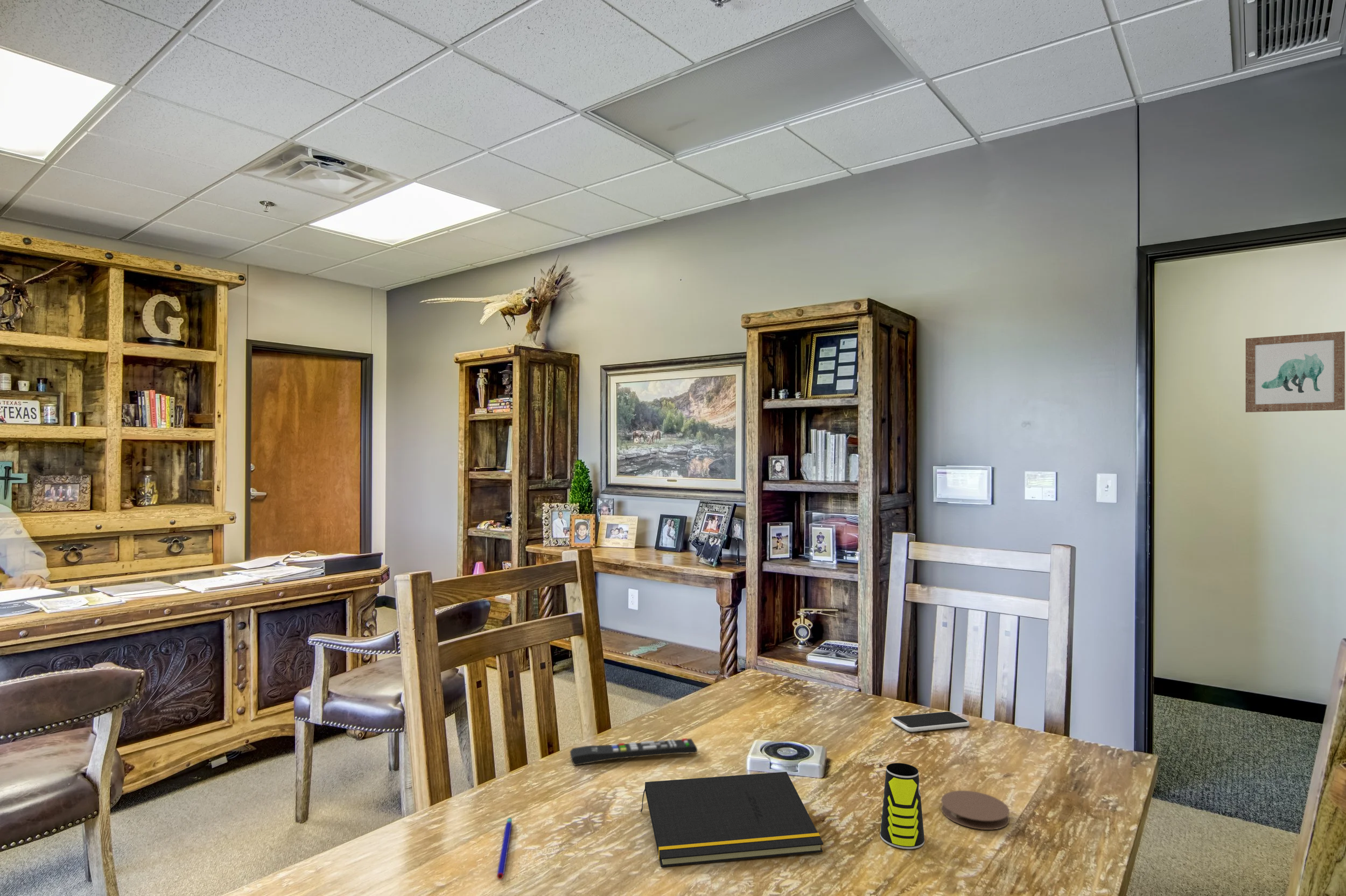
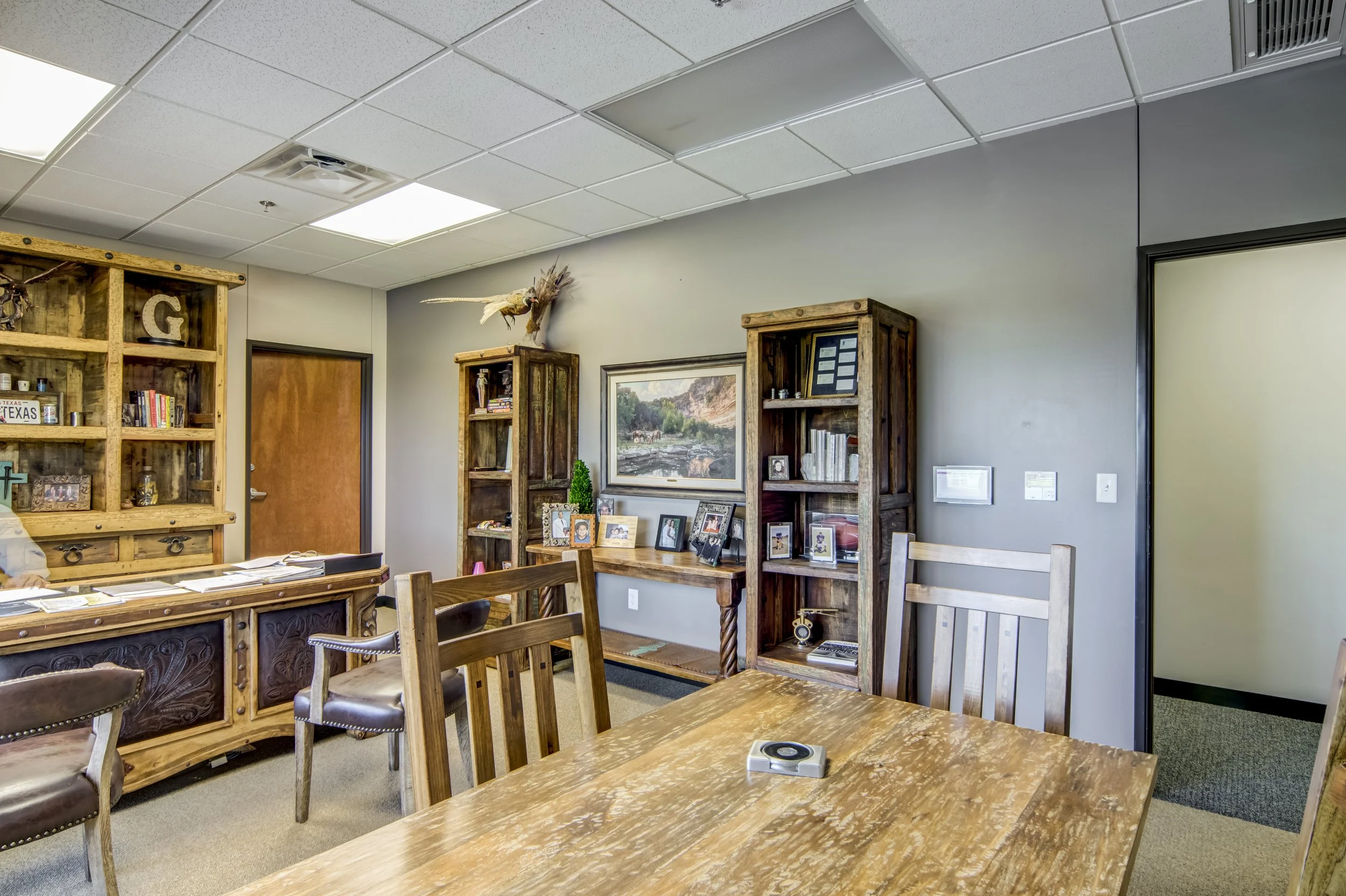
- pen (505, 845)
- cup (902, 803)
- remote control (634, 751)
- smartphone (930, 721)
- notepad (729, 815)
- wall art (1293, 373)
- coaster (975, 809)
